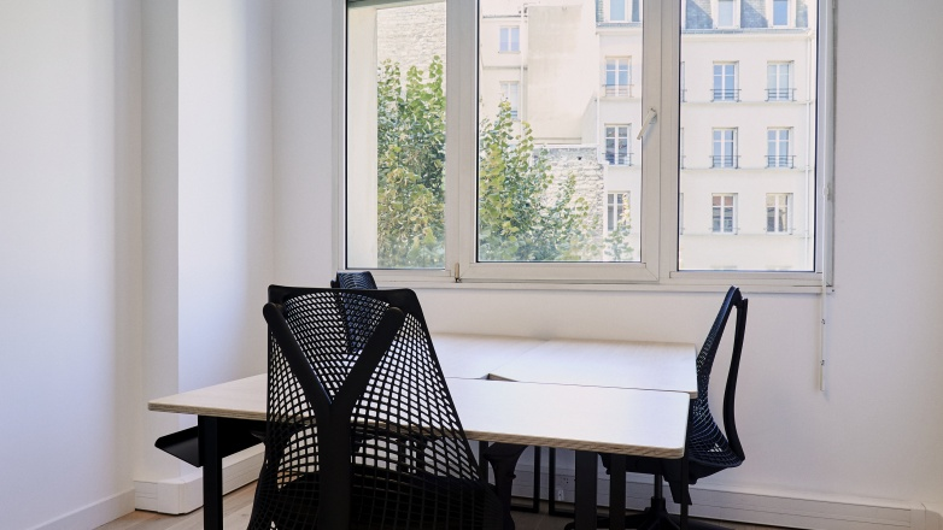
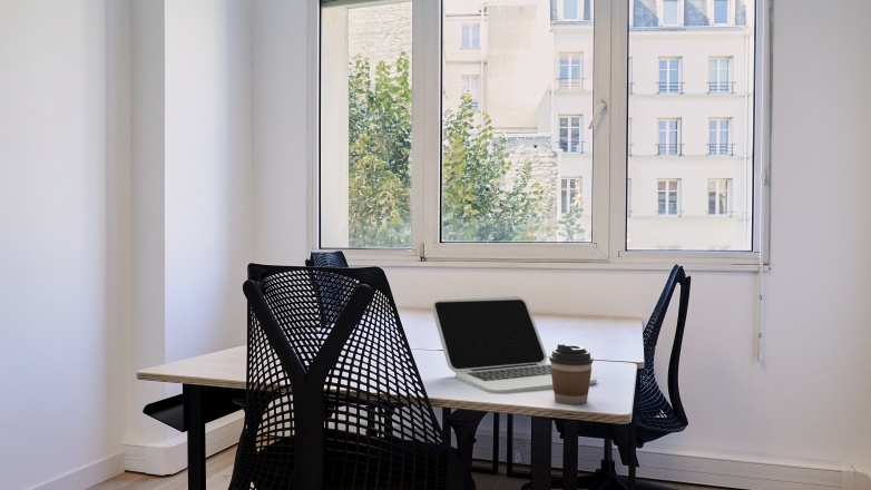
+ laptop (510, 339)
+ coffee cup (570, 372)
